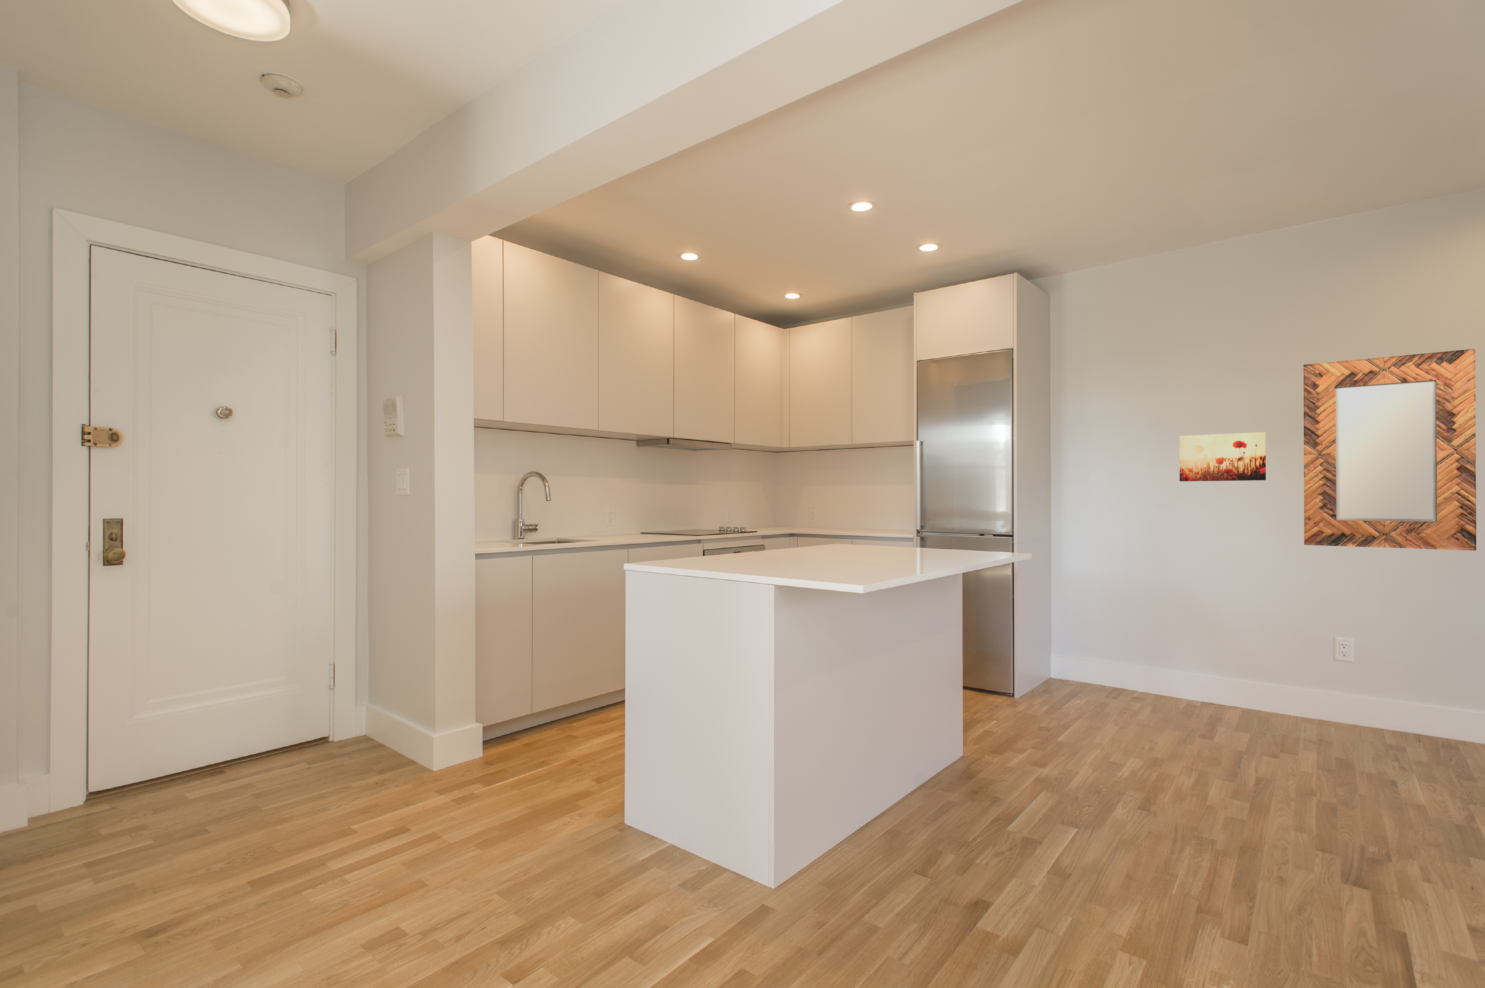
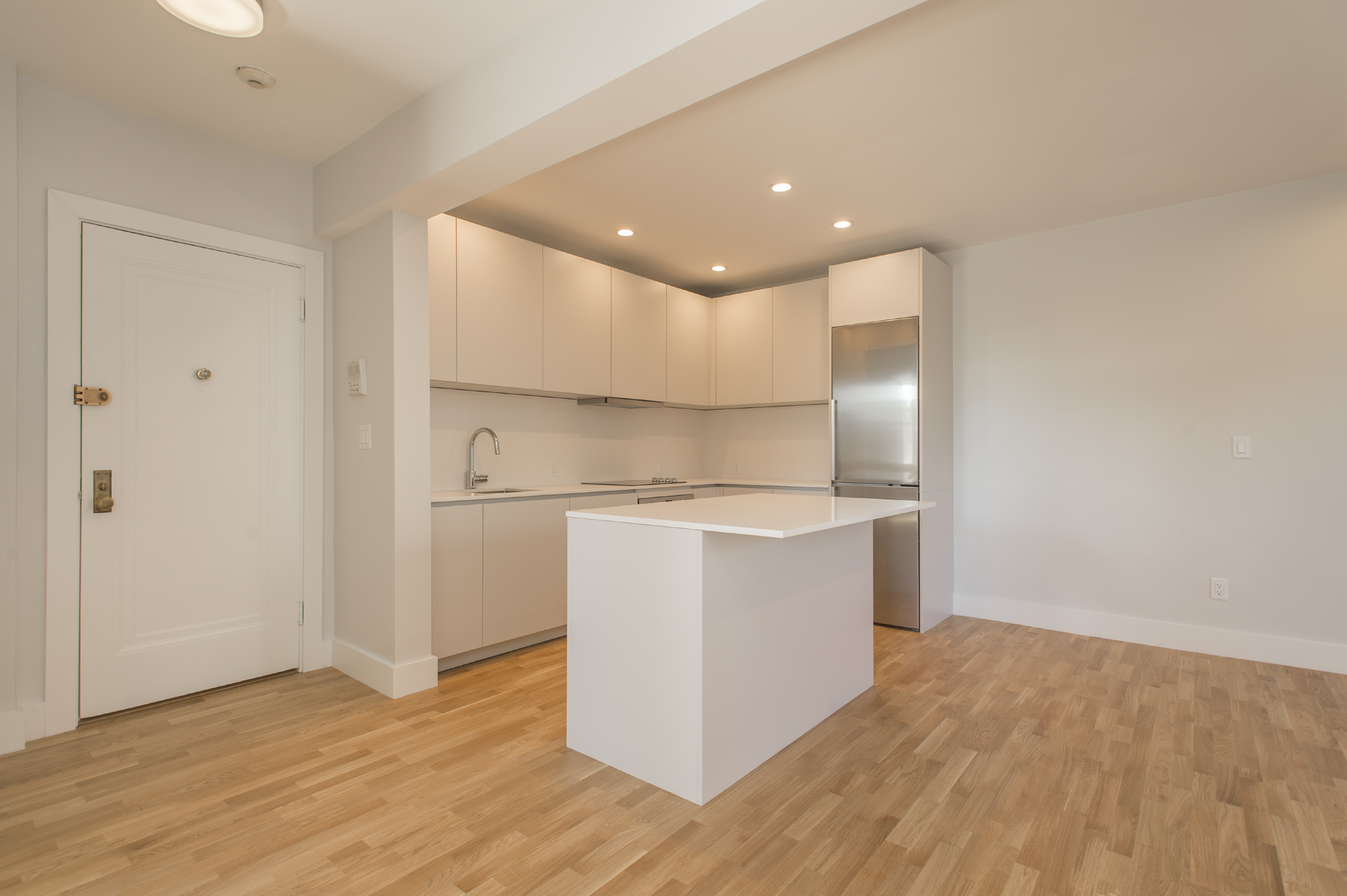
- home mirror (1385, 452)
- wall art (1222, 458)
